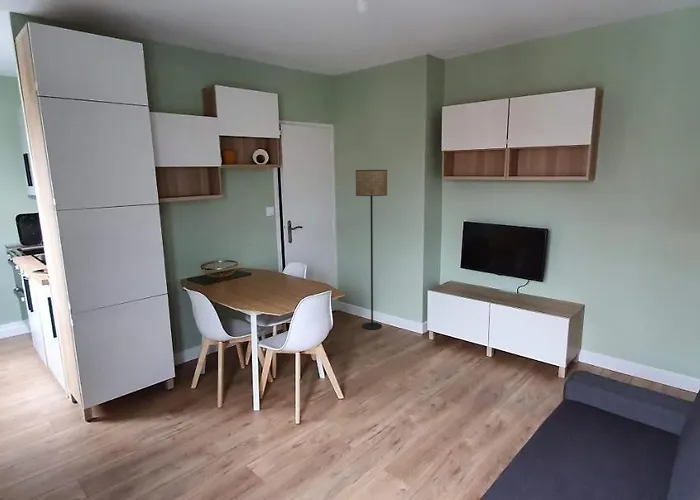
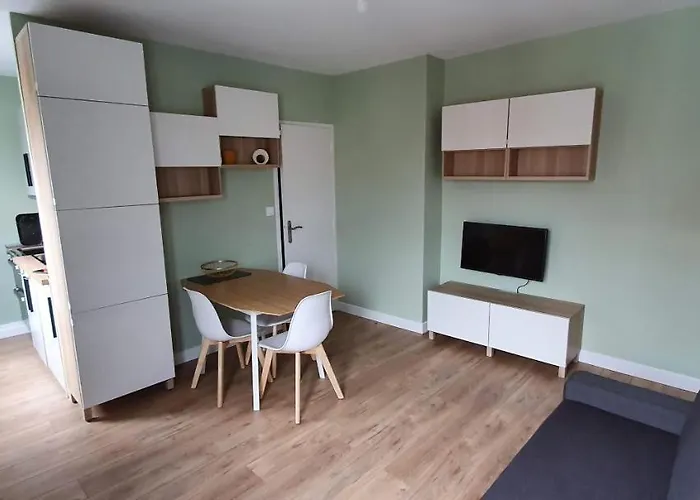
- floor lamp (371, 250)
